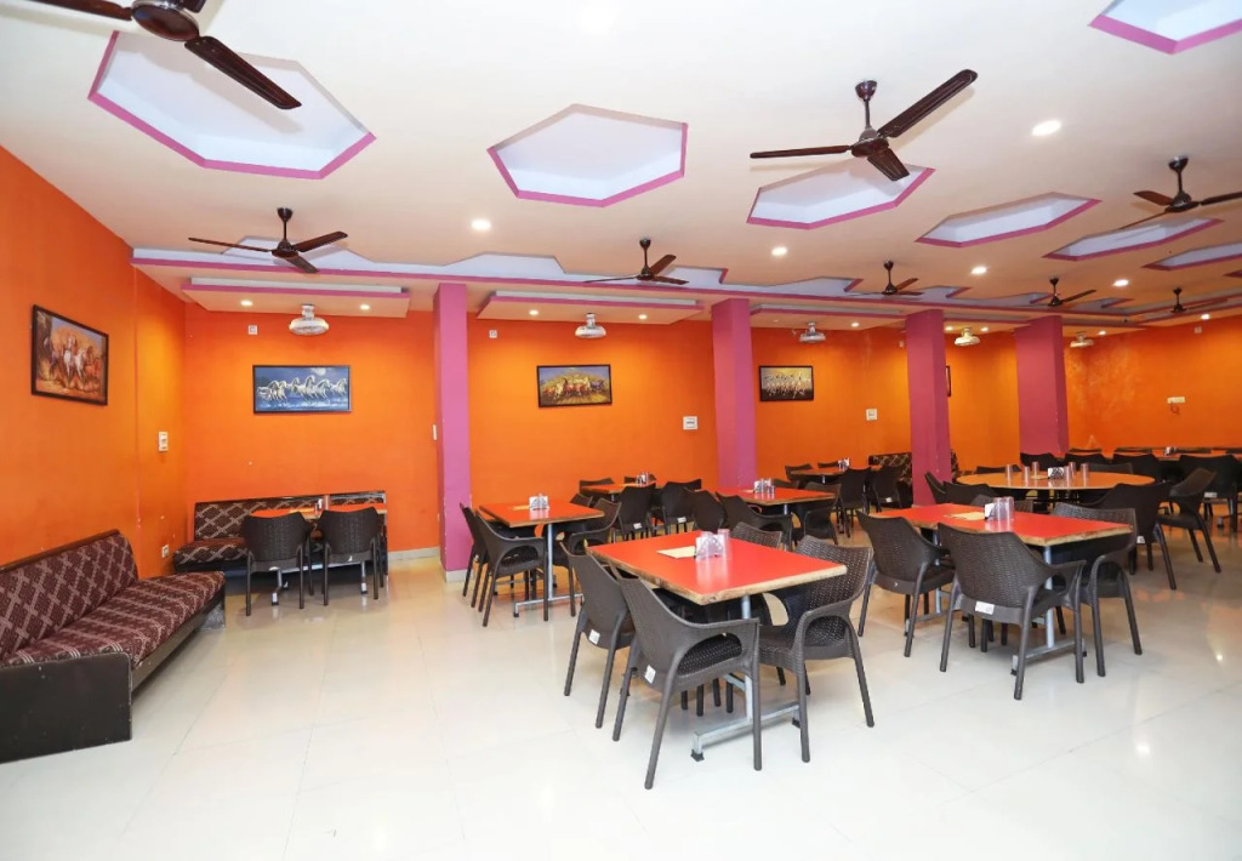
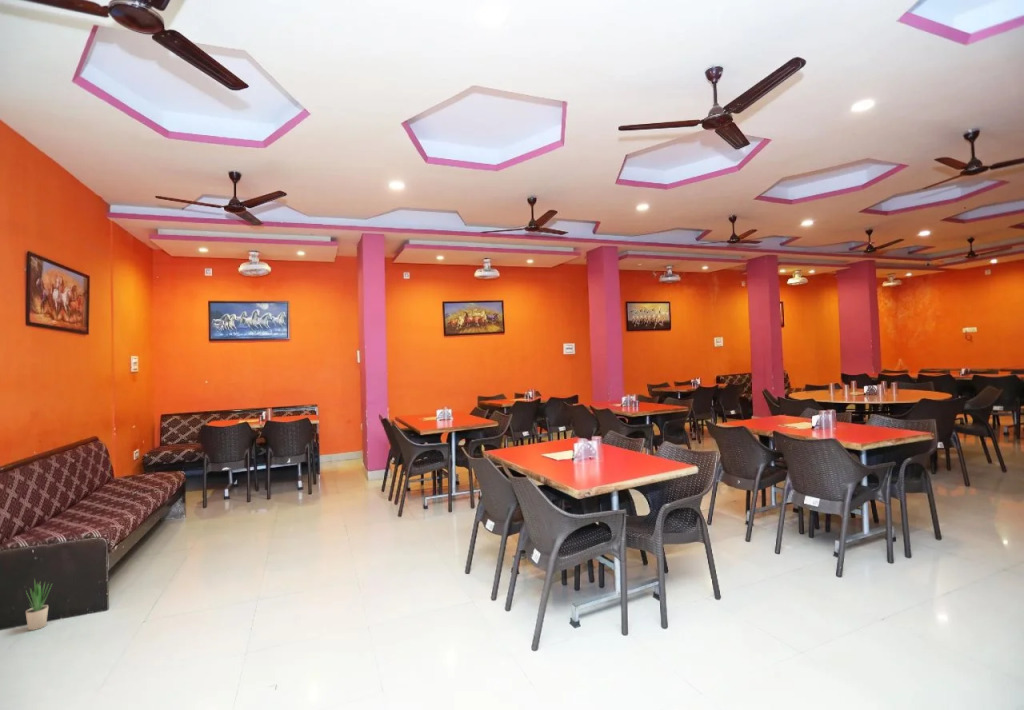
+ potted plant (38, 601)
